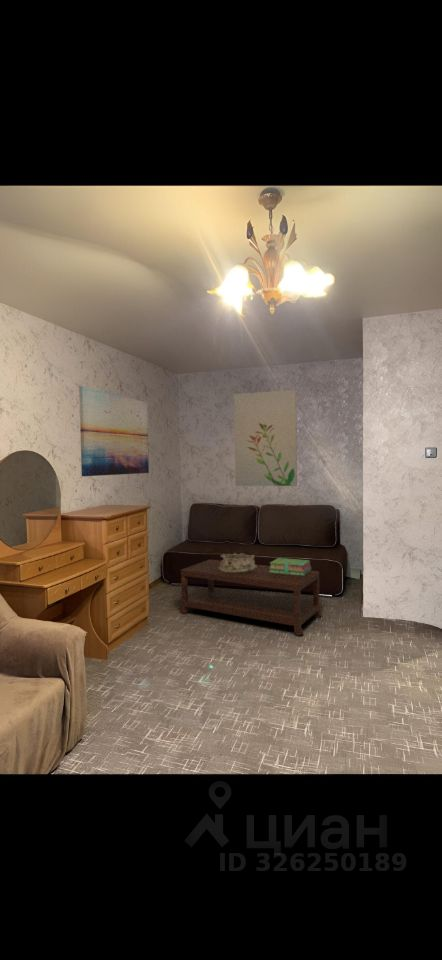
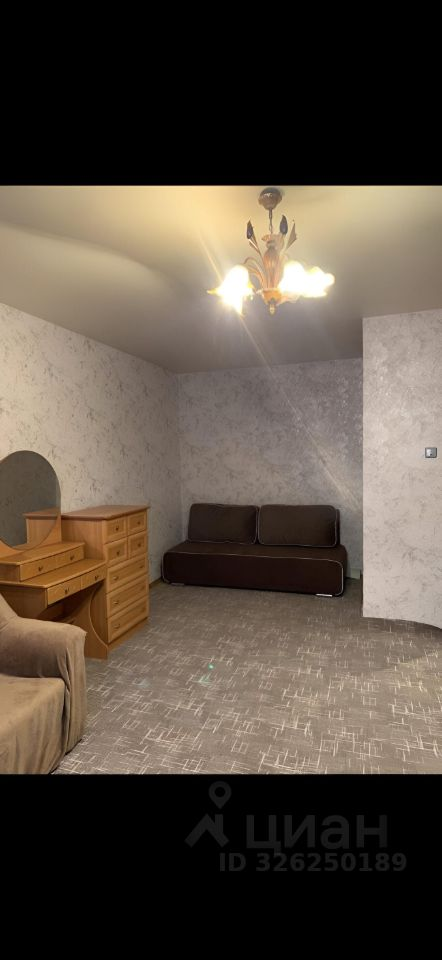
- wall art (118, 435)
- stack of books (290, 566)
- coffee table (249, 593)
- wall art (265, 439)
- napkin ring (237, 561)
